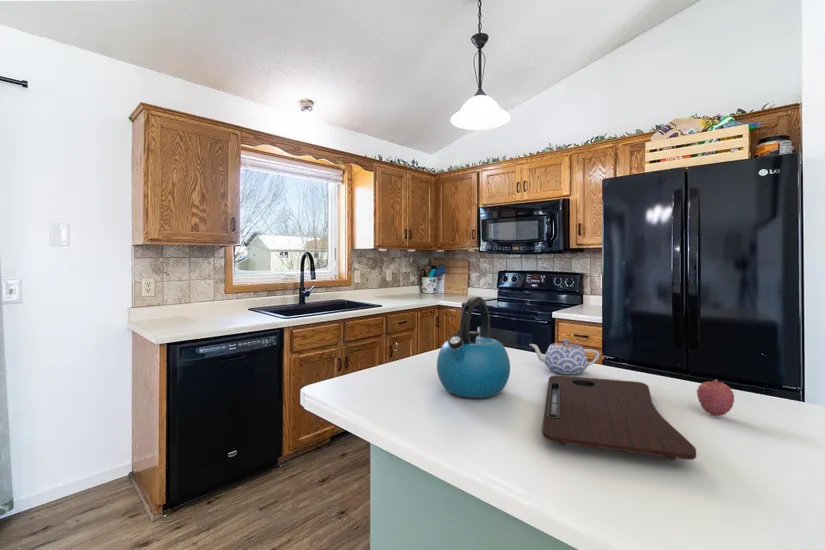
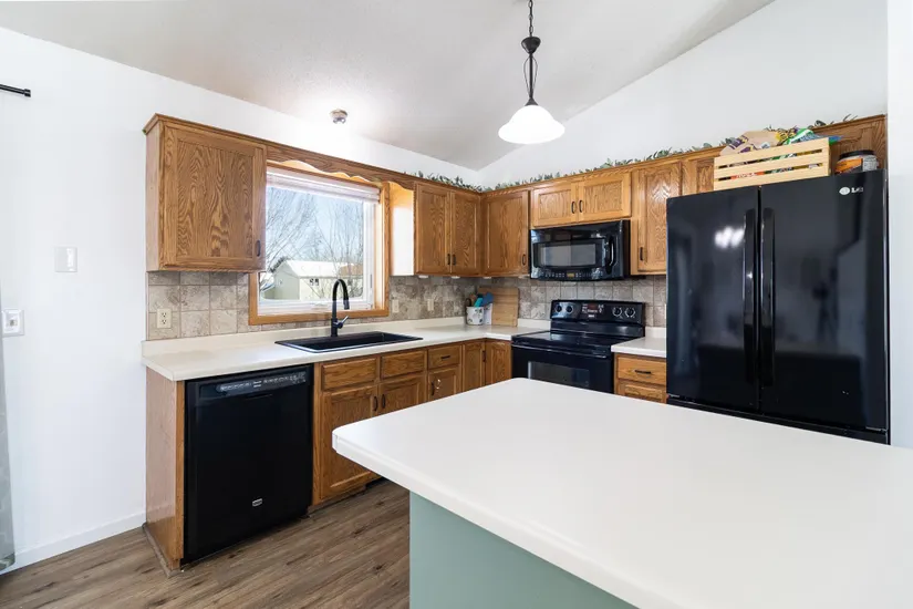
- teapot (563, 355)
- kettle (471, 344)
- cutting board (603, 408)
- fruit (715, 397)
